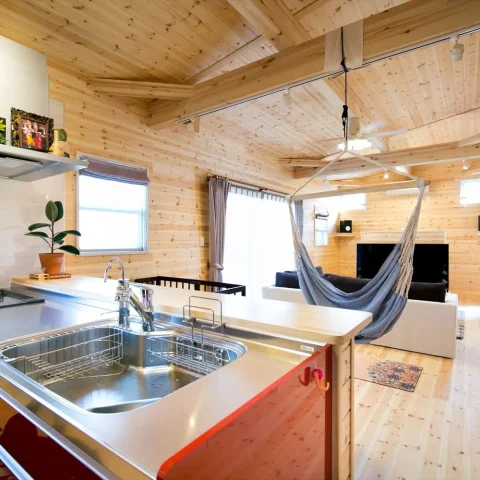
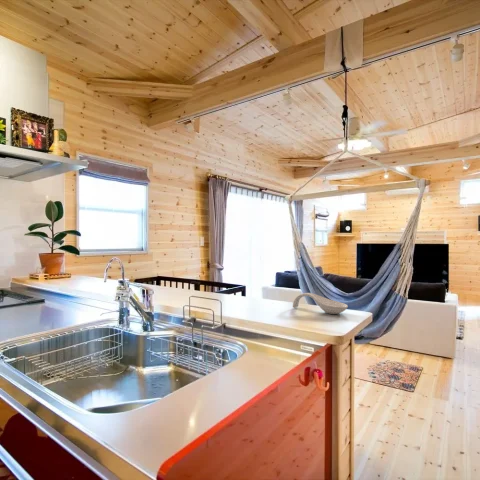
+ spoon rest (319, 302)
